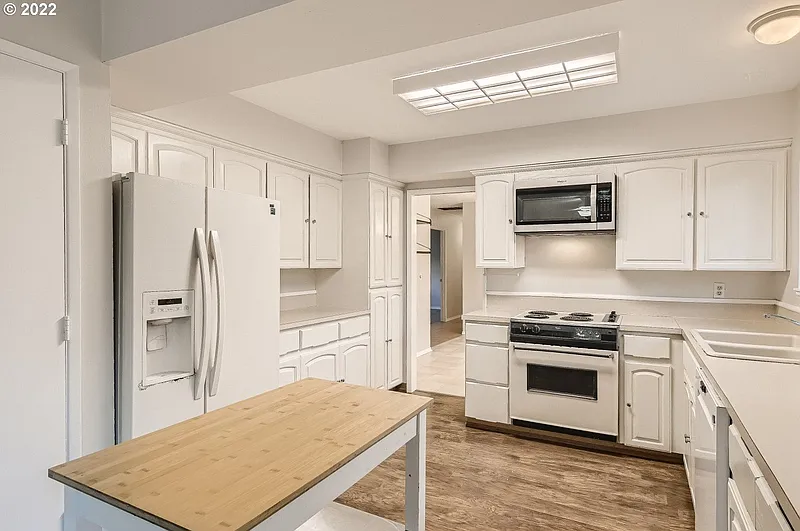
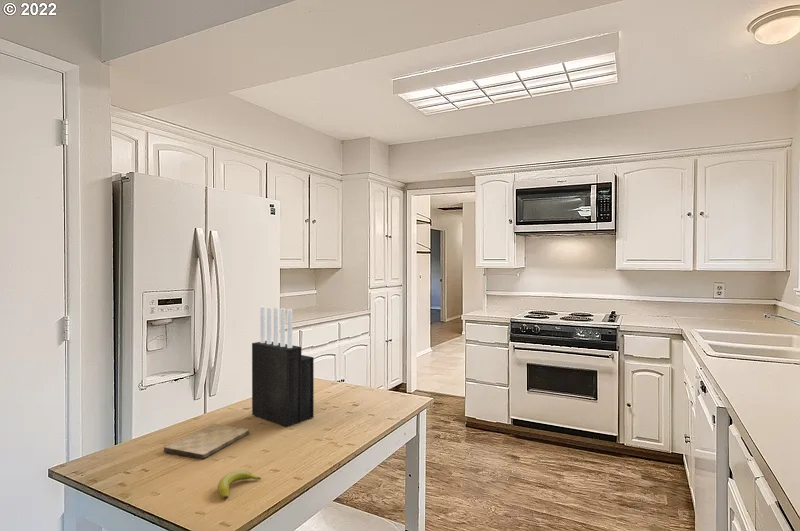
+ knife block (285, 361)
+ cutting board (208, 439)
+ banana (235, 480)
